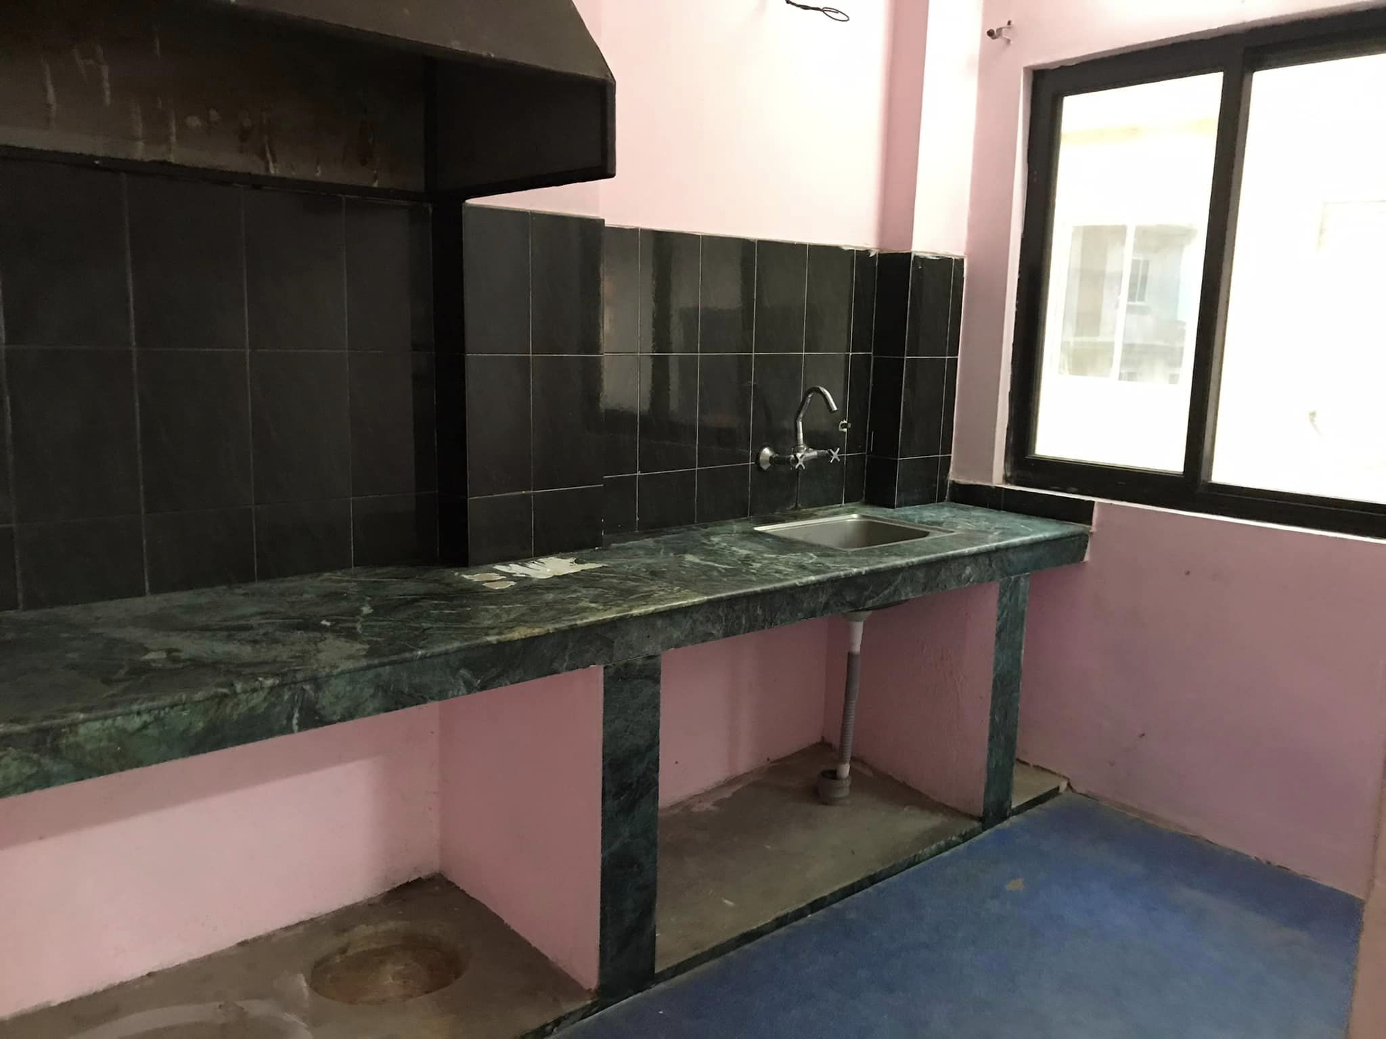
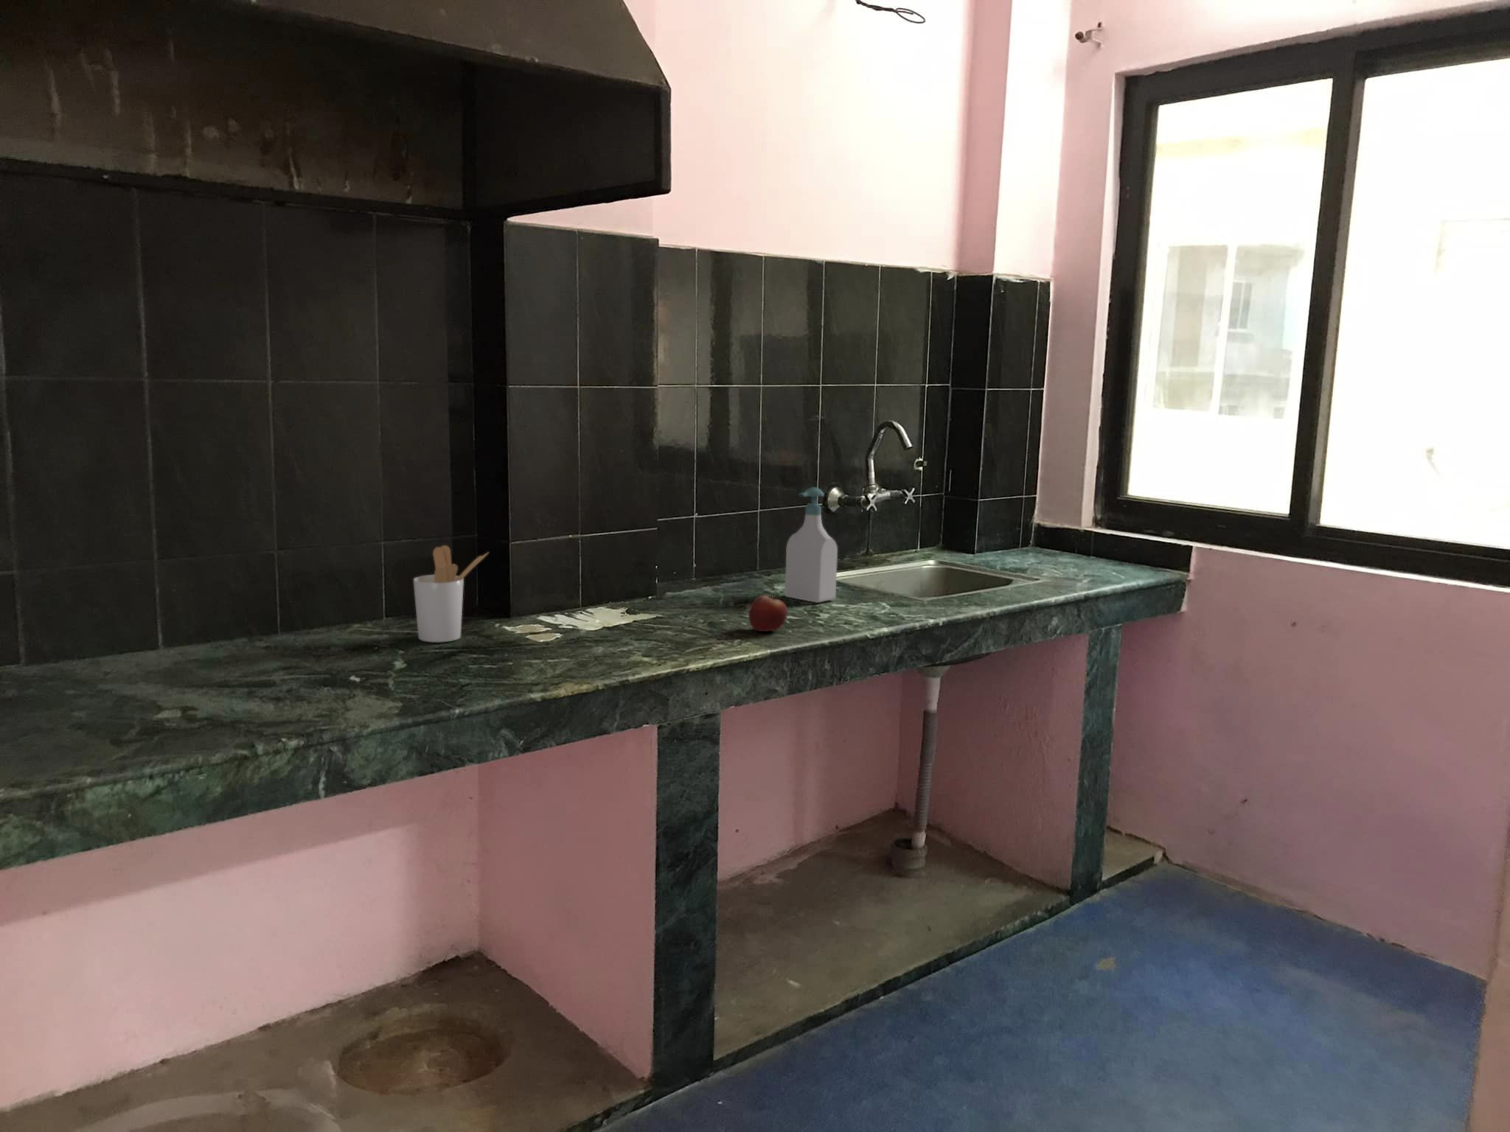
+ utensil holder (452, 593)
+ soap bottle (810, 543)
+ fruit (768, 614)
